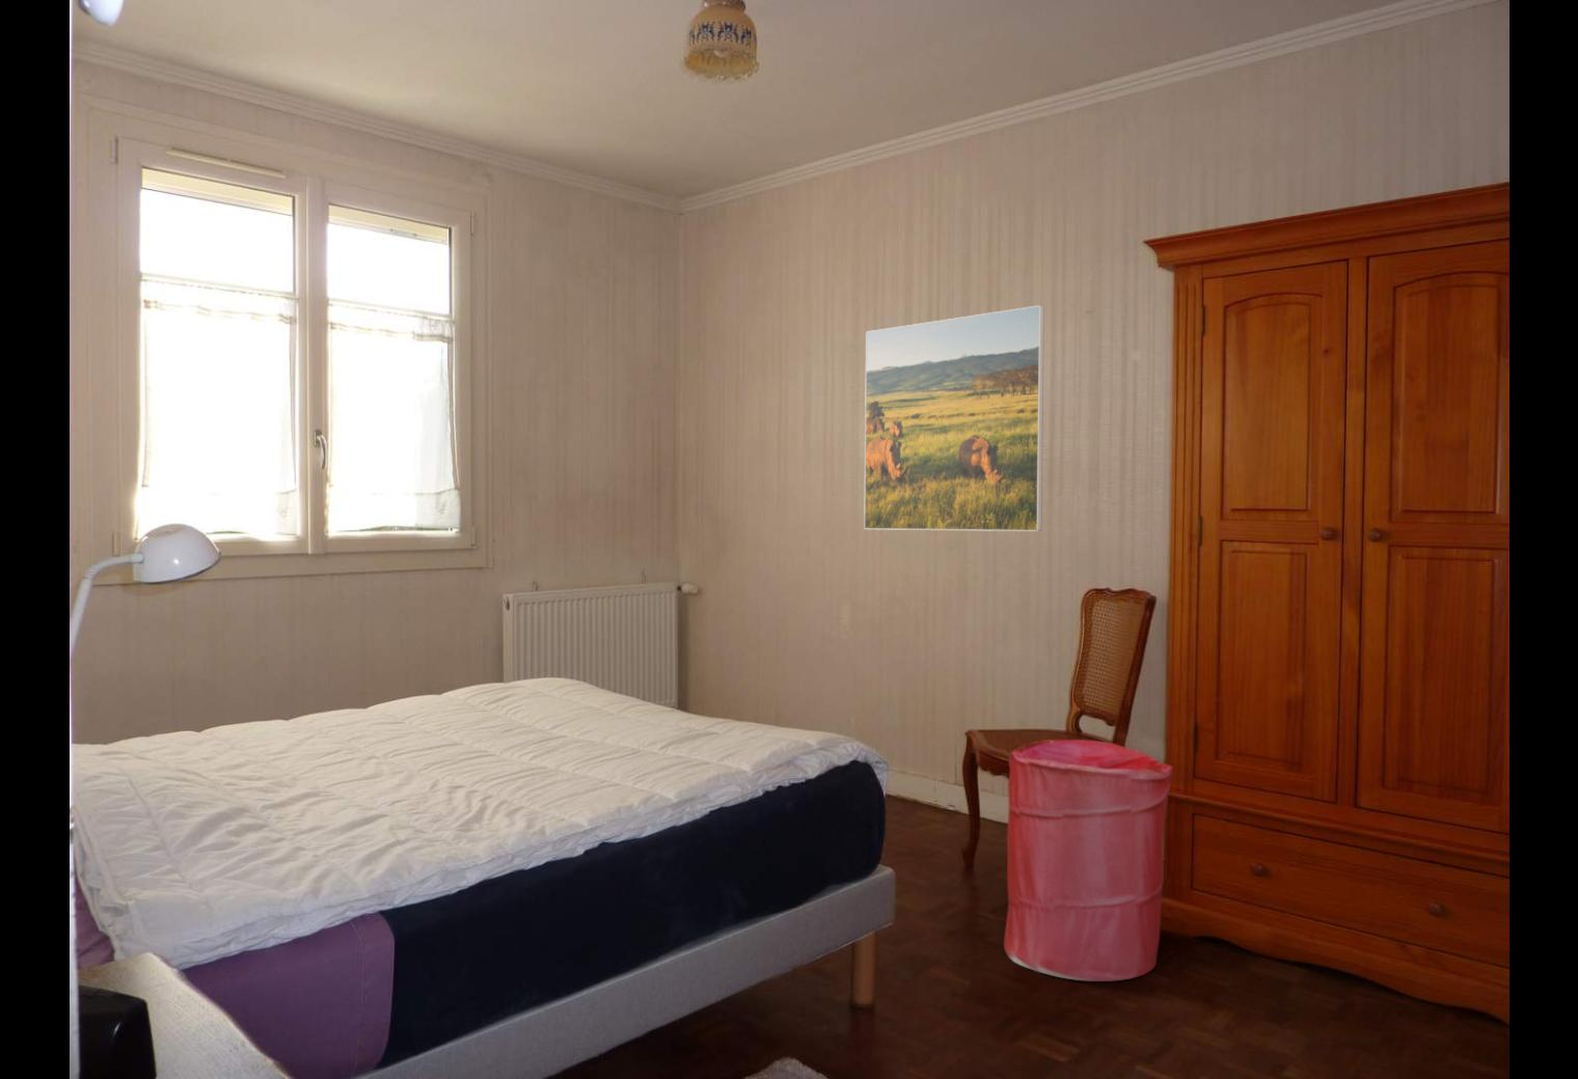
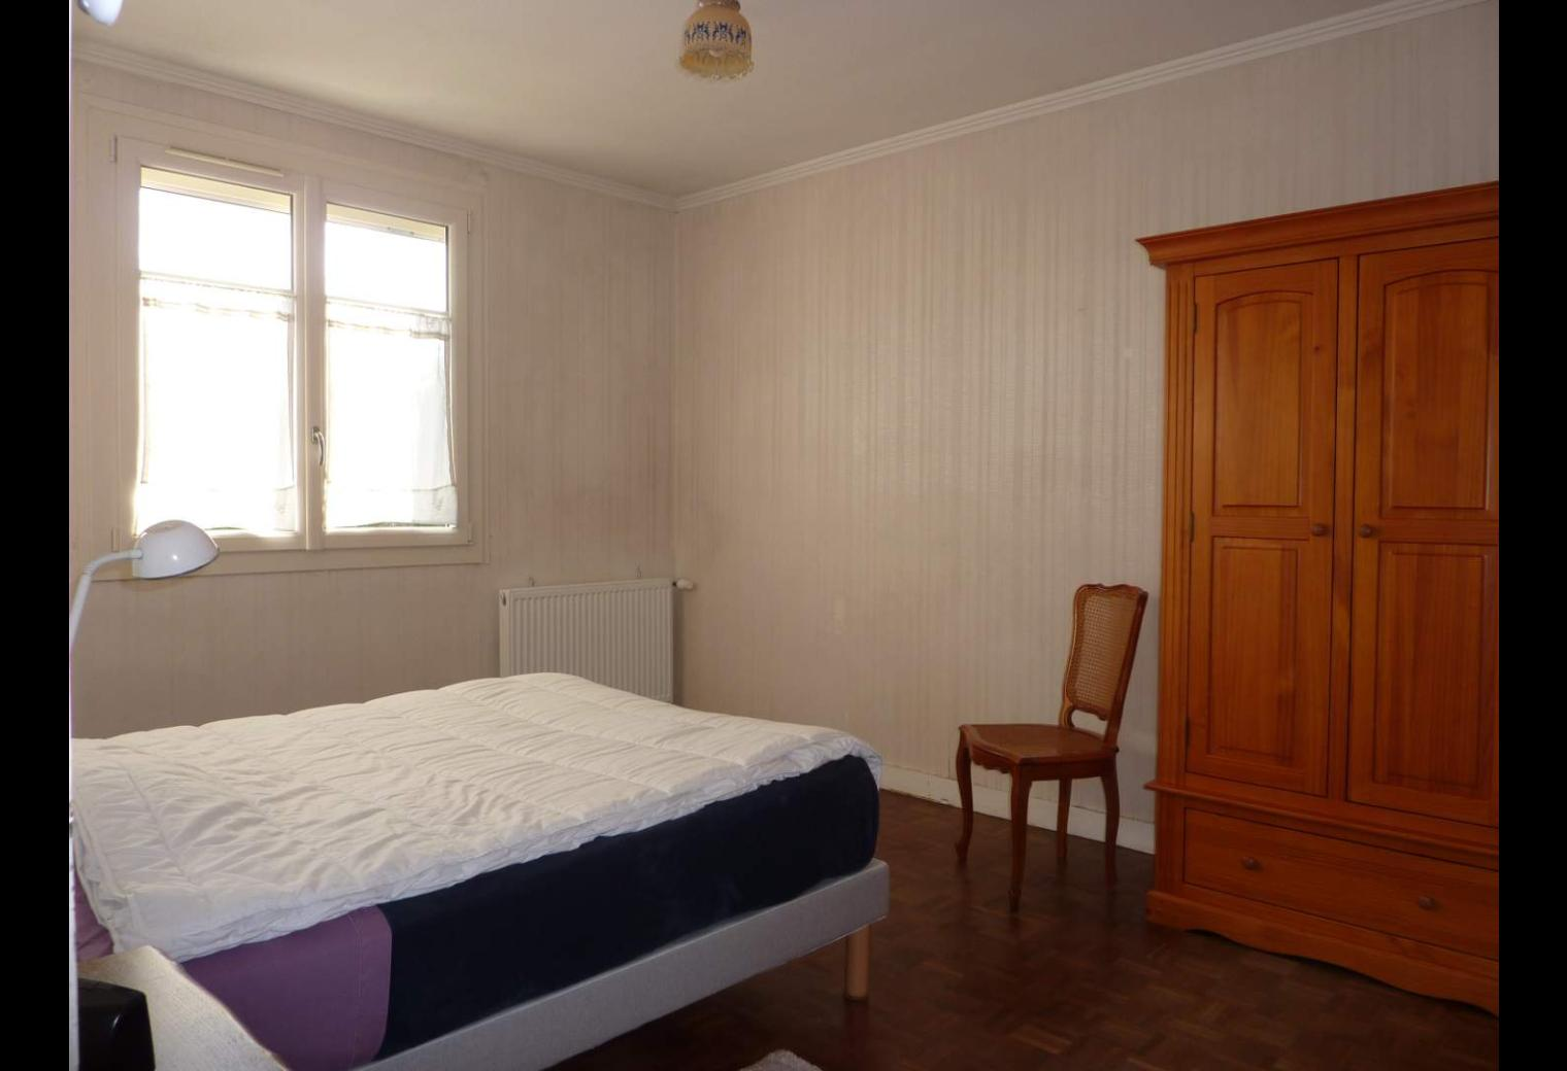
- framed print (947, 424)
- laundry hamper (1086, 850)
